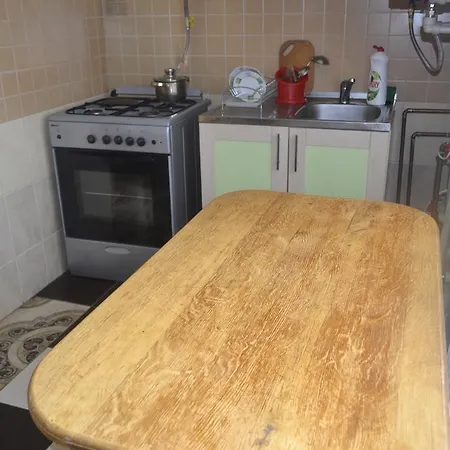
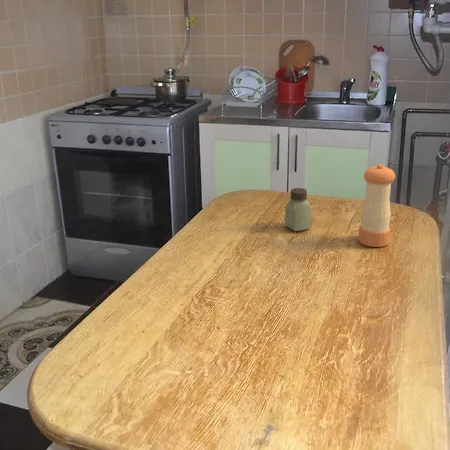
+ pepper shaker (376, 203)
+ saltshaker (298, 209)
